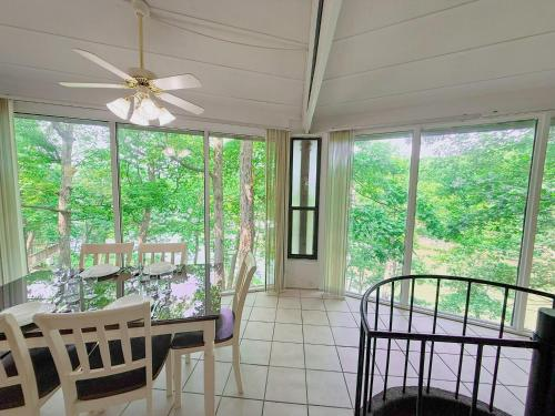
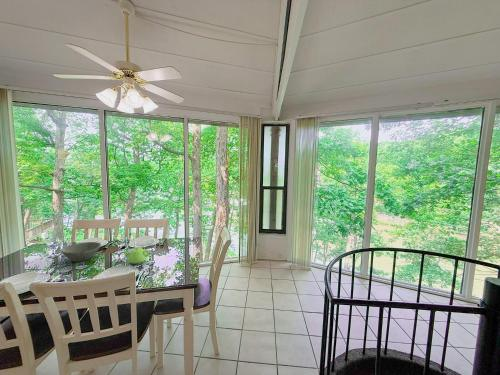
+ bowl (82, 252)
+ teapot (136, 254)
